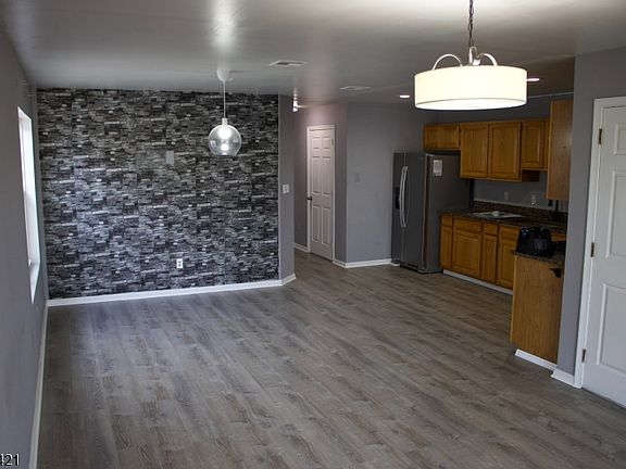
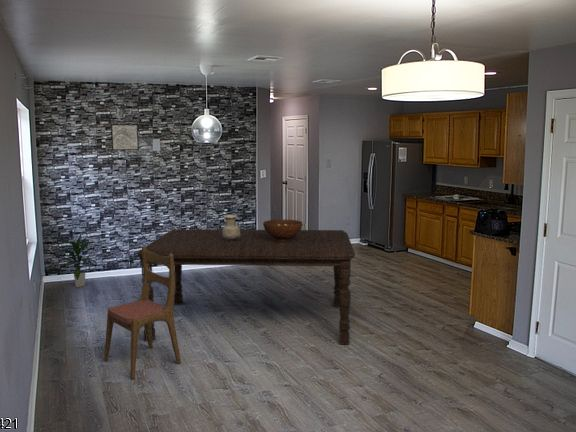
+ vase (231, 227)
+ dining table (256, 265)
+ fruit bowl (282, 231)
+ wall art (124, 137)
+ dining chair (140, 308)
+ indoor plant (78, 260)
